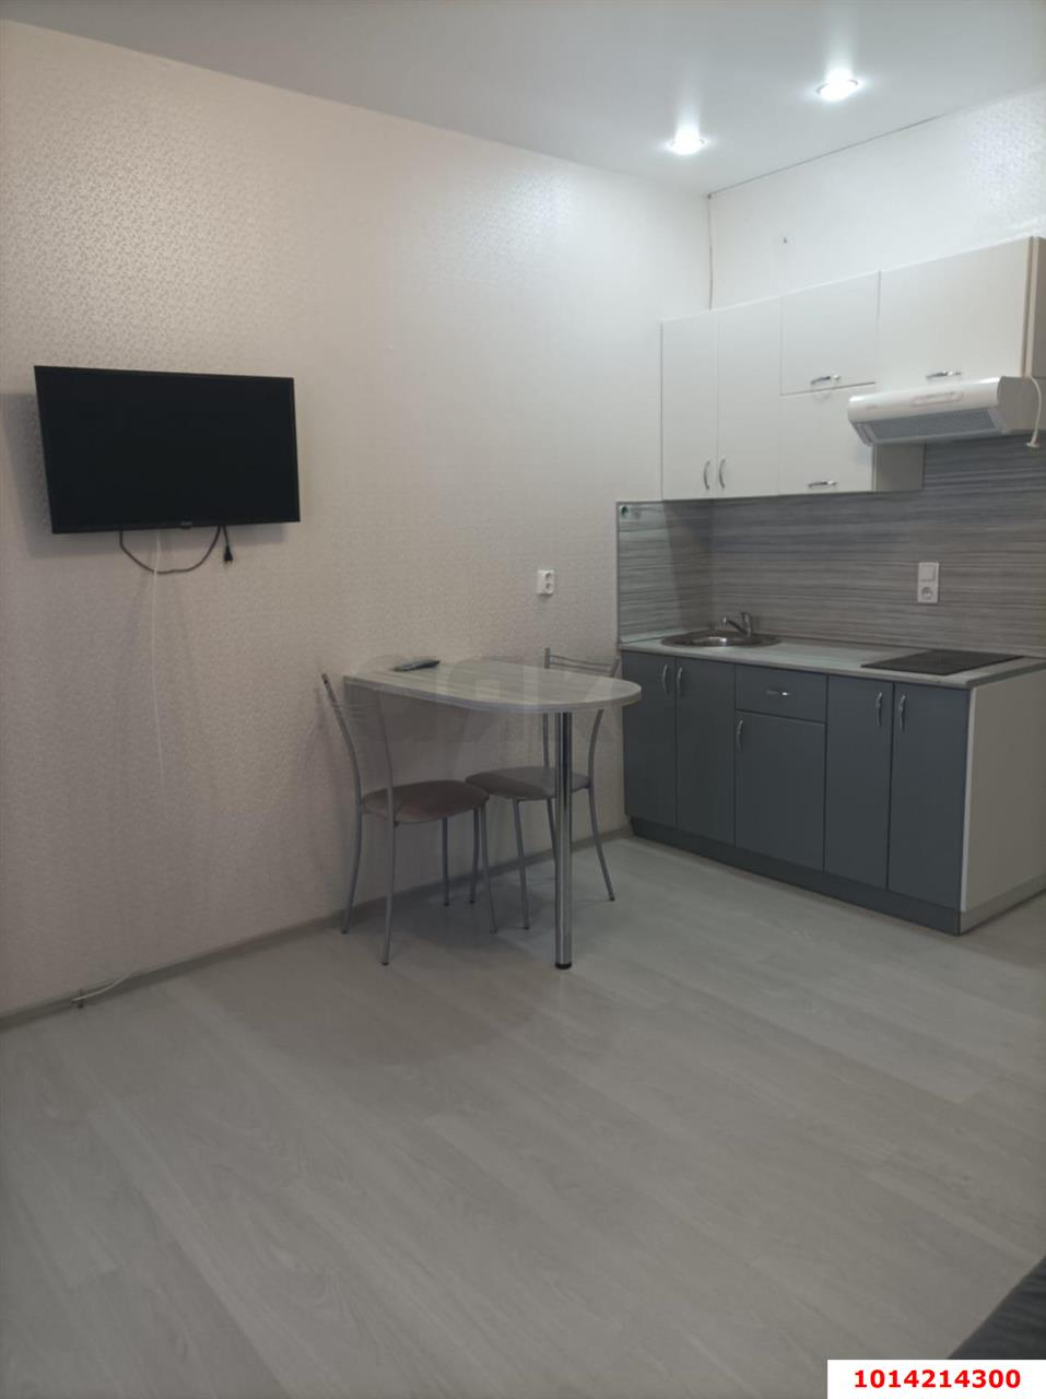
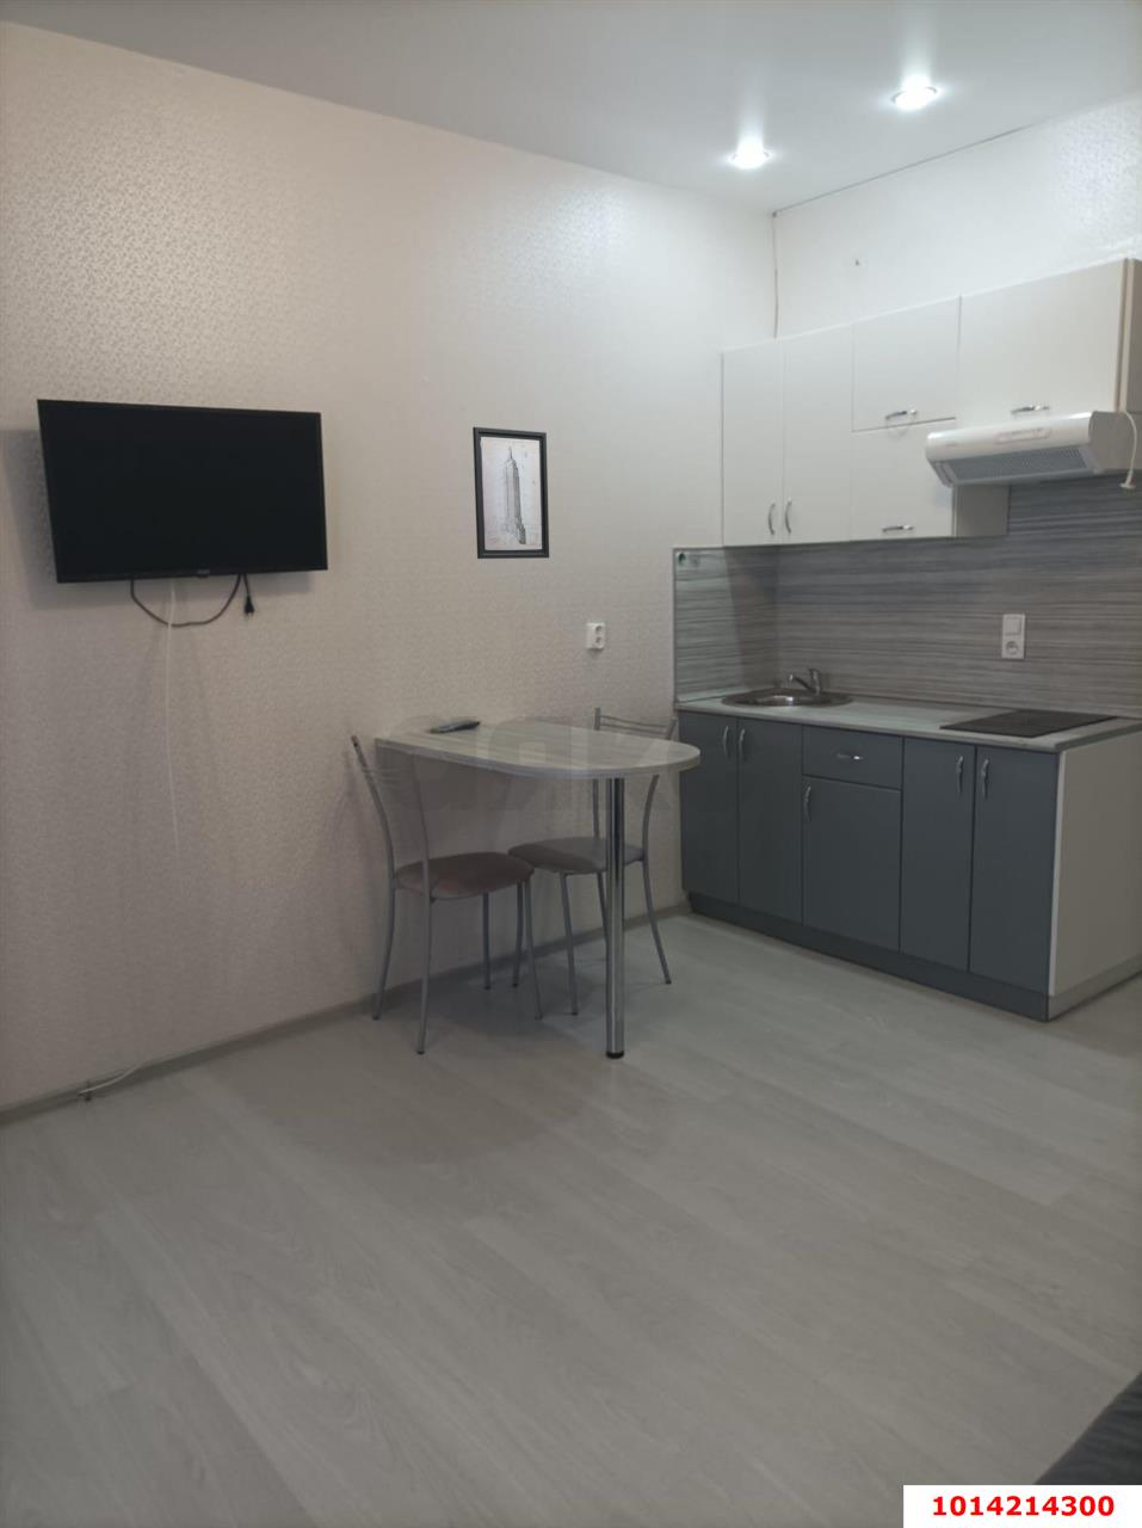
+ wall art (512, 495)
